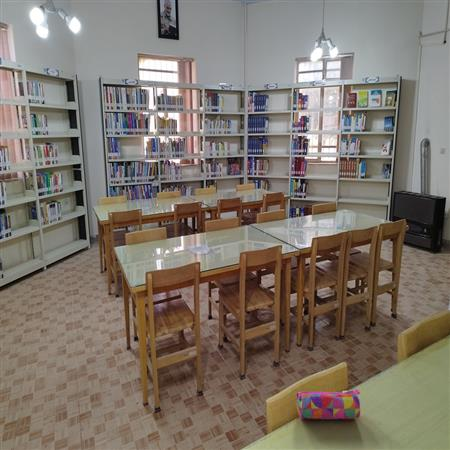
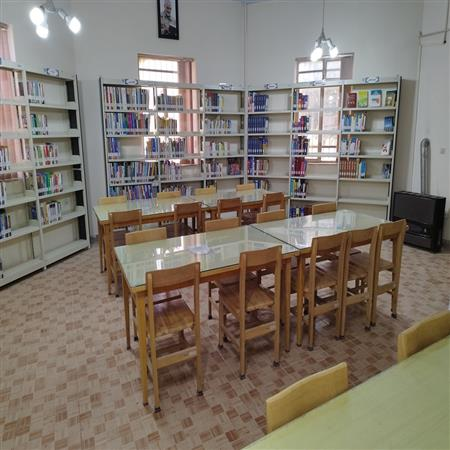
- pencil case (328, 403)
